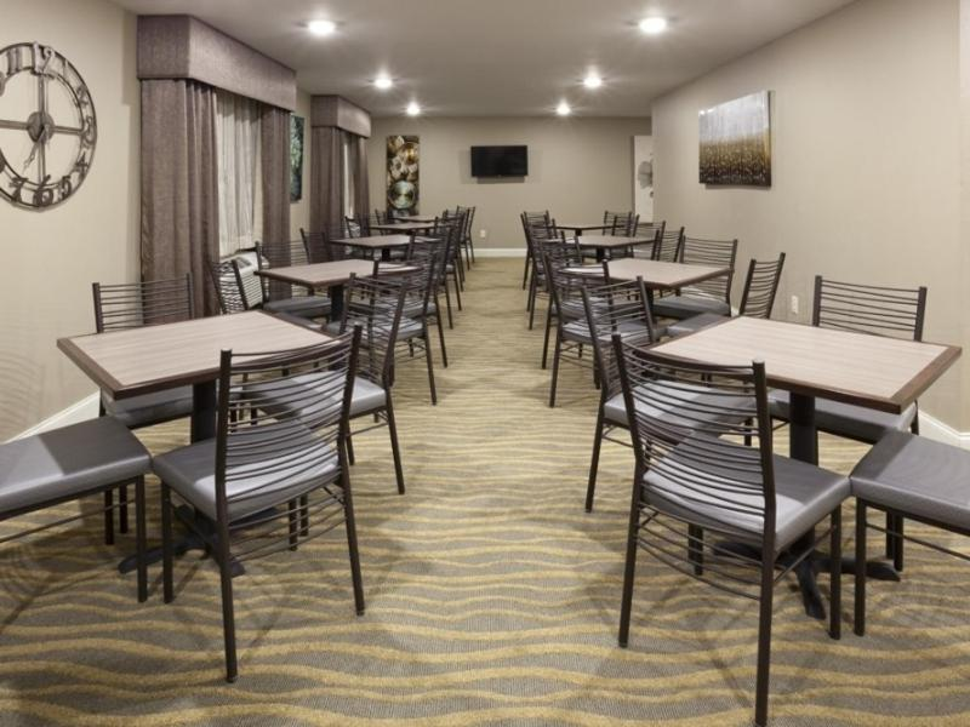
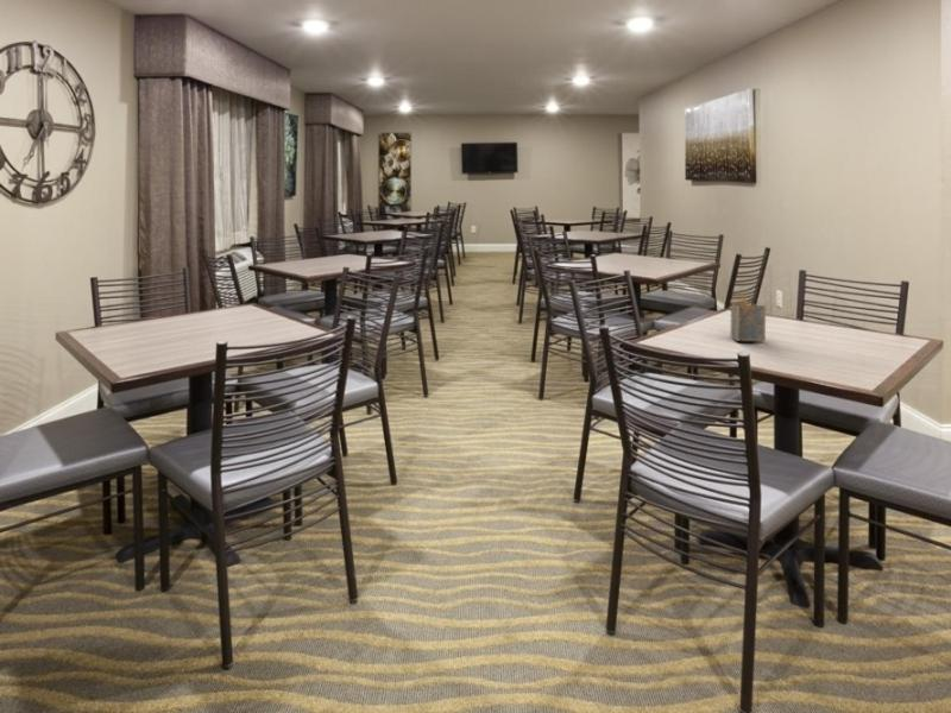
+ napkin holder (747, 316)
